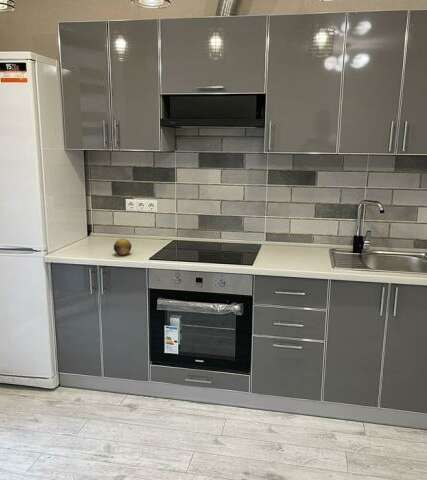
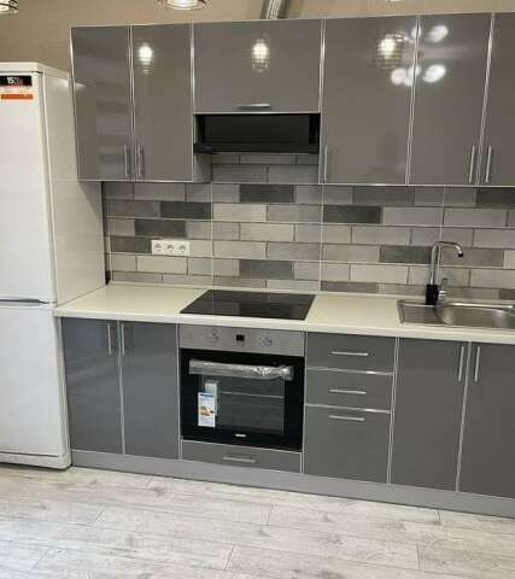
- fruit (122, 246)
